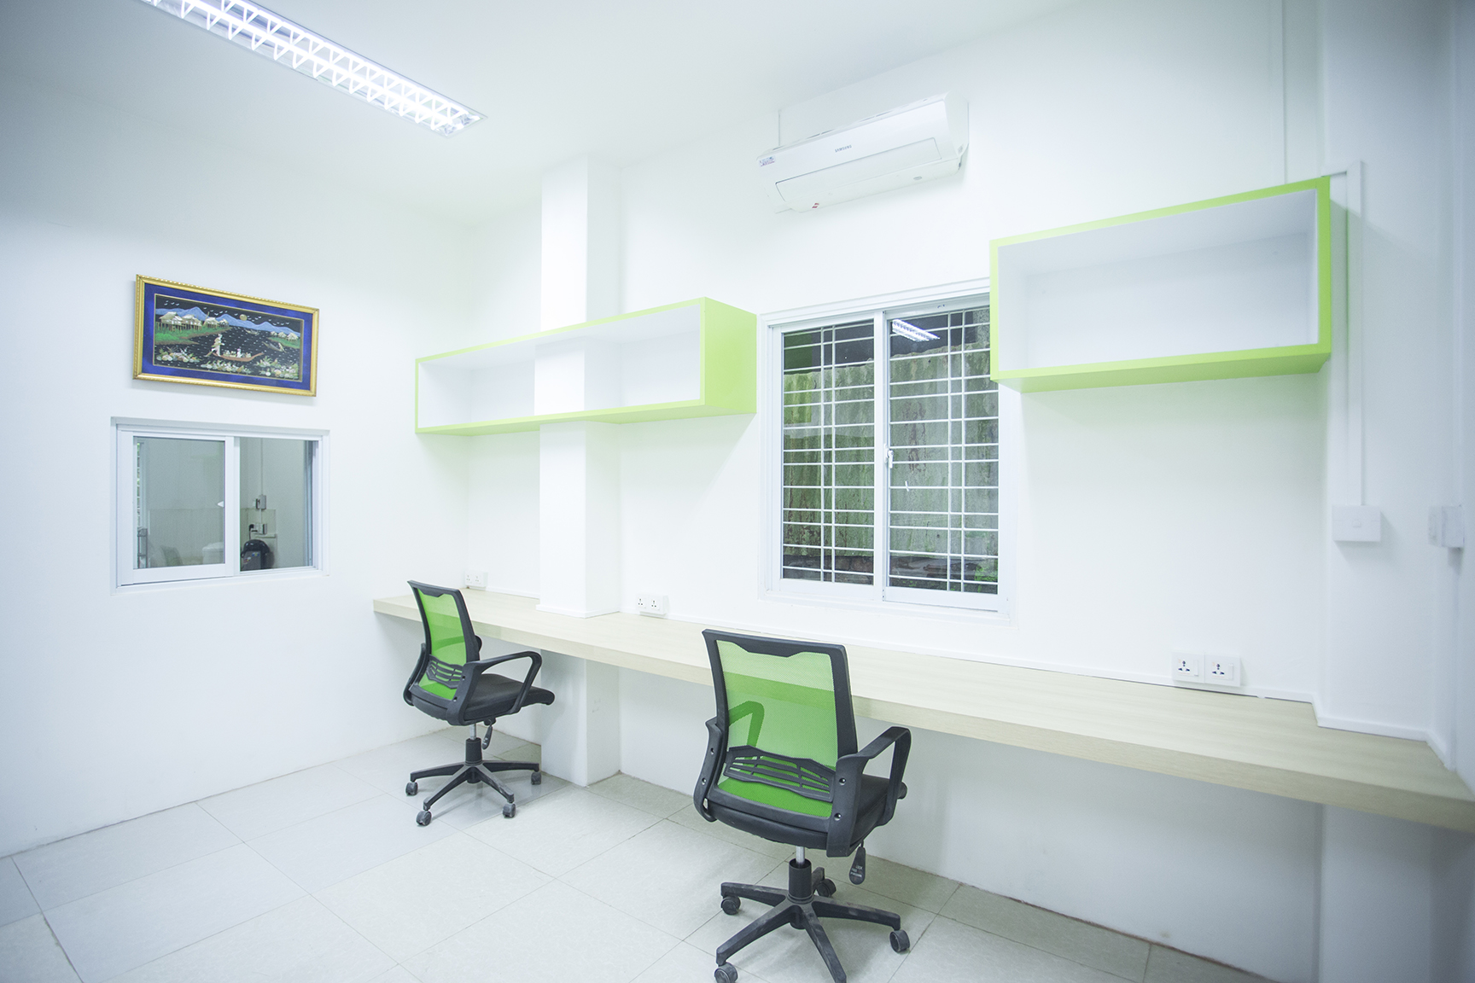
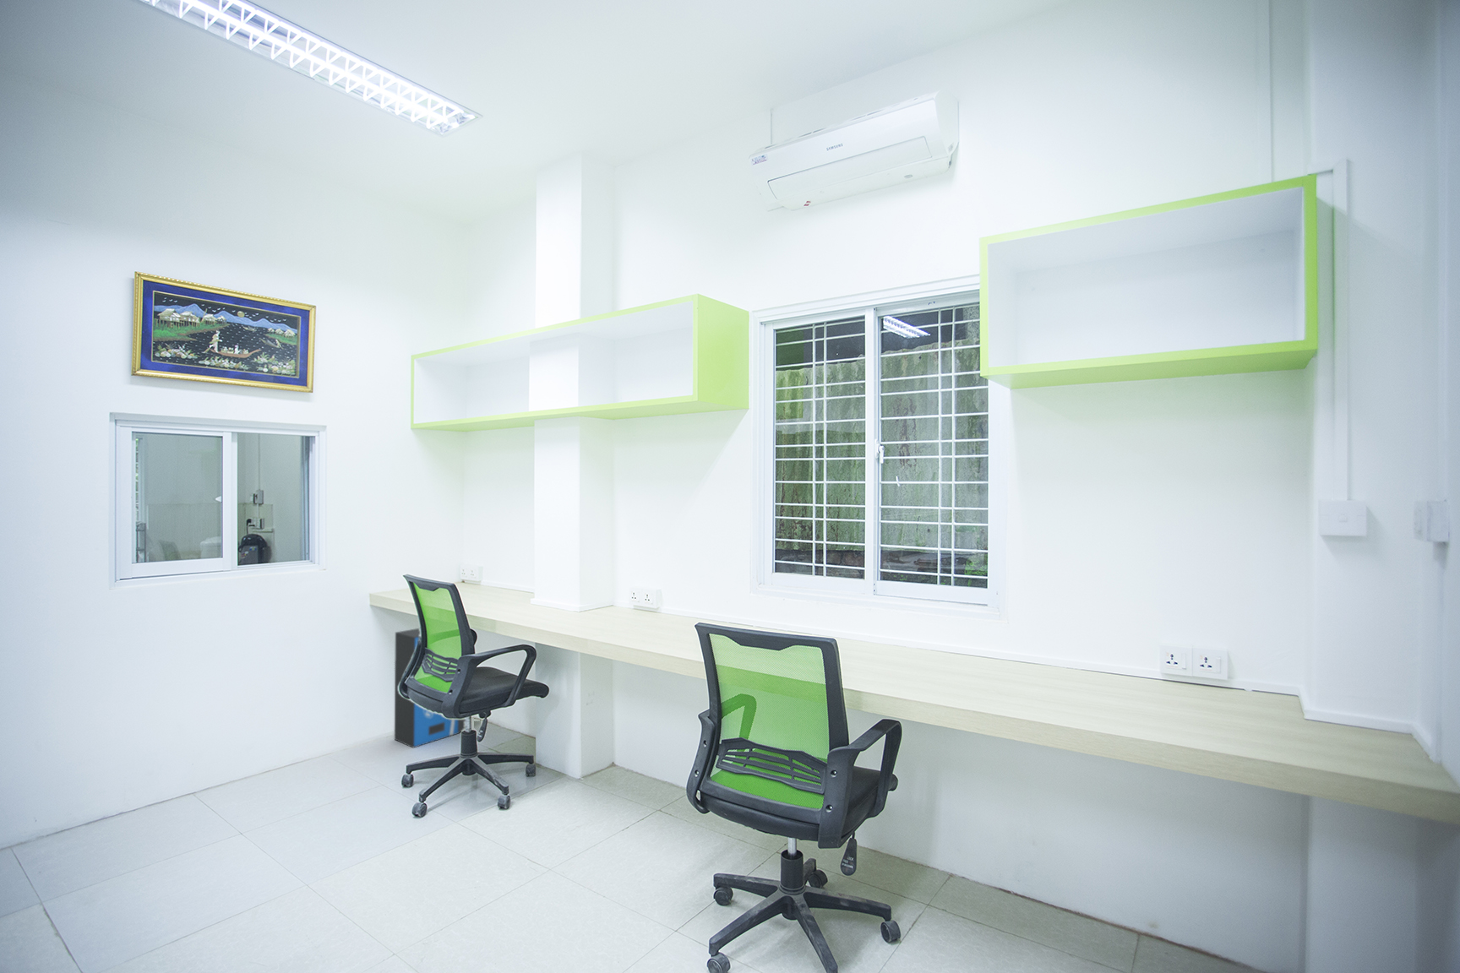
+ air purifier (417, 705)
